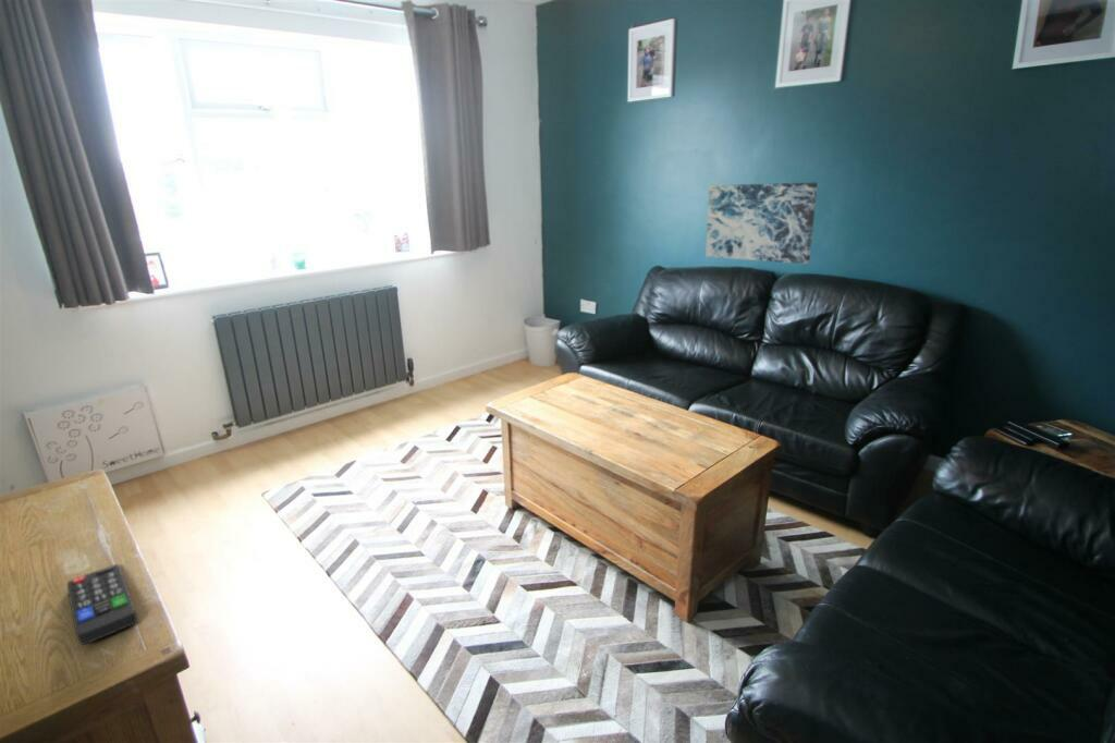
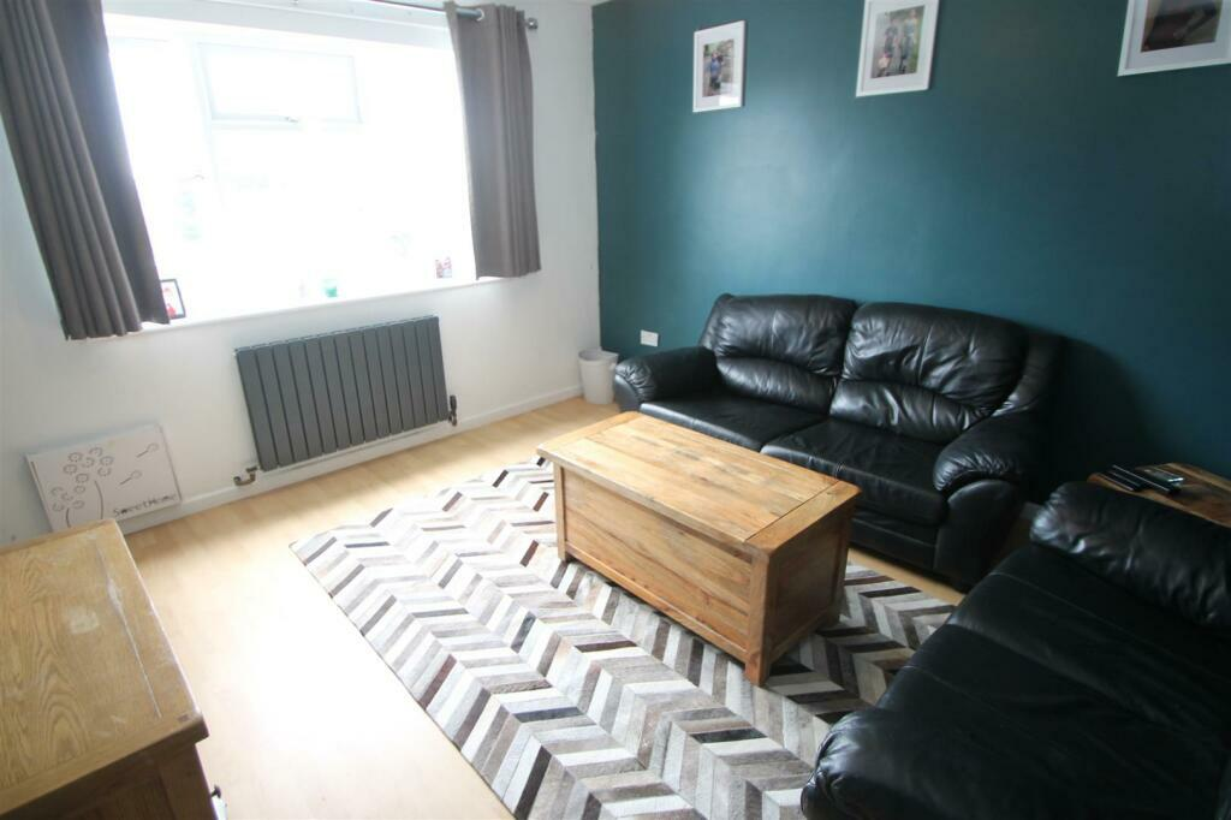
- wall art (757, 222)
- remote control (100, 600)
